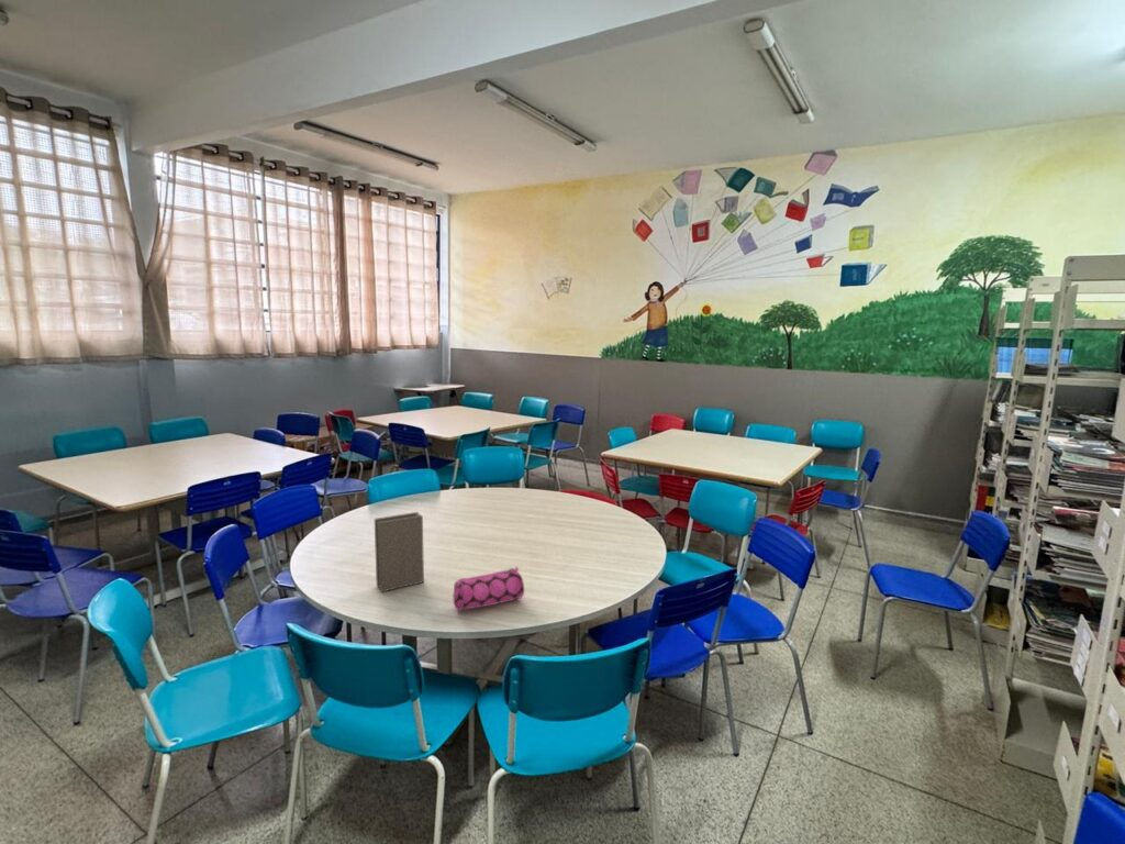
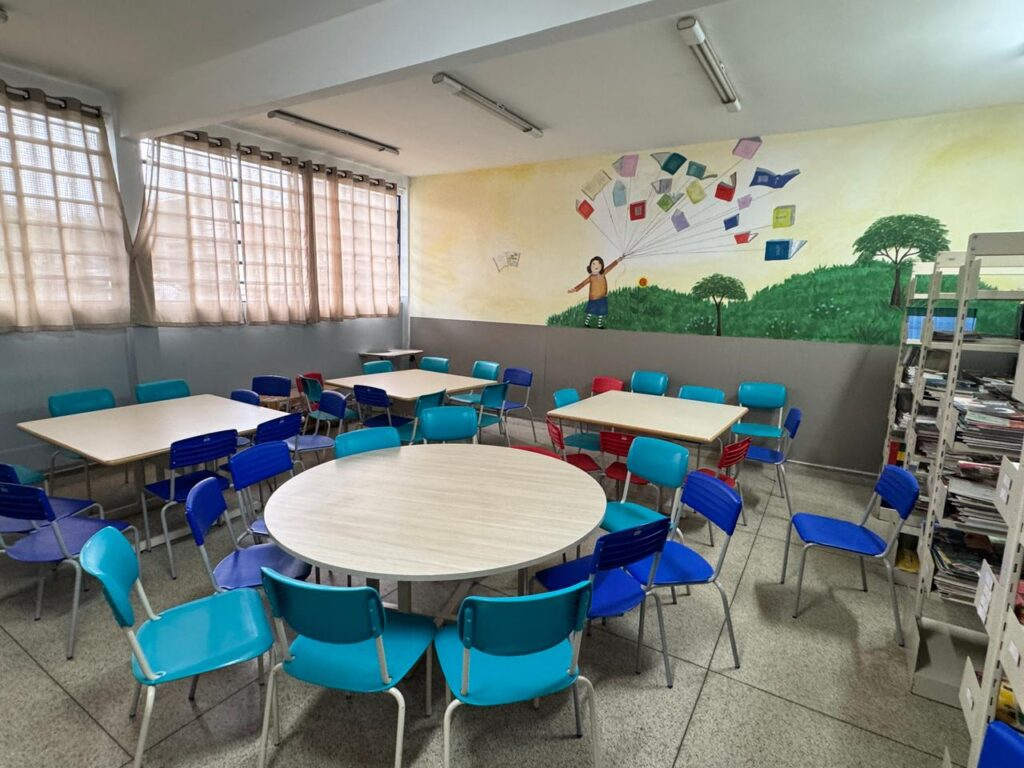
- book (399, 551)
- pencil case (488, 587)
